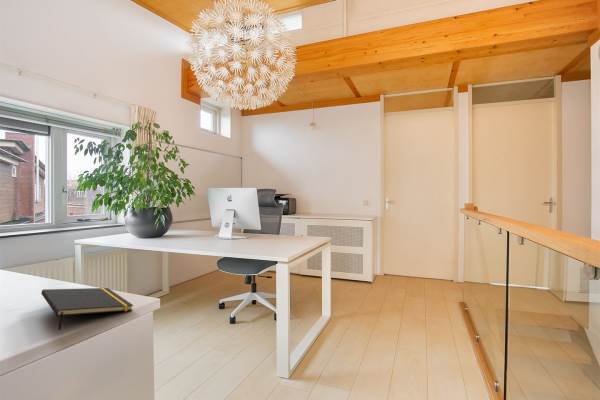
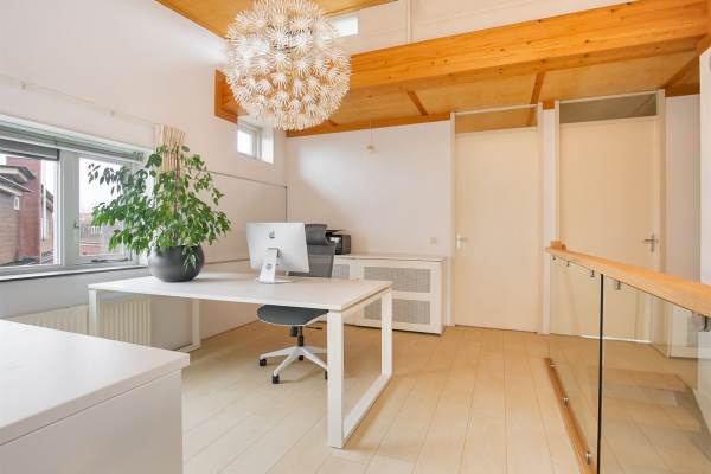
- notepad (86, 299)
